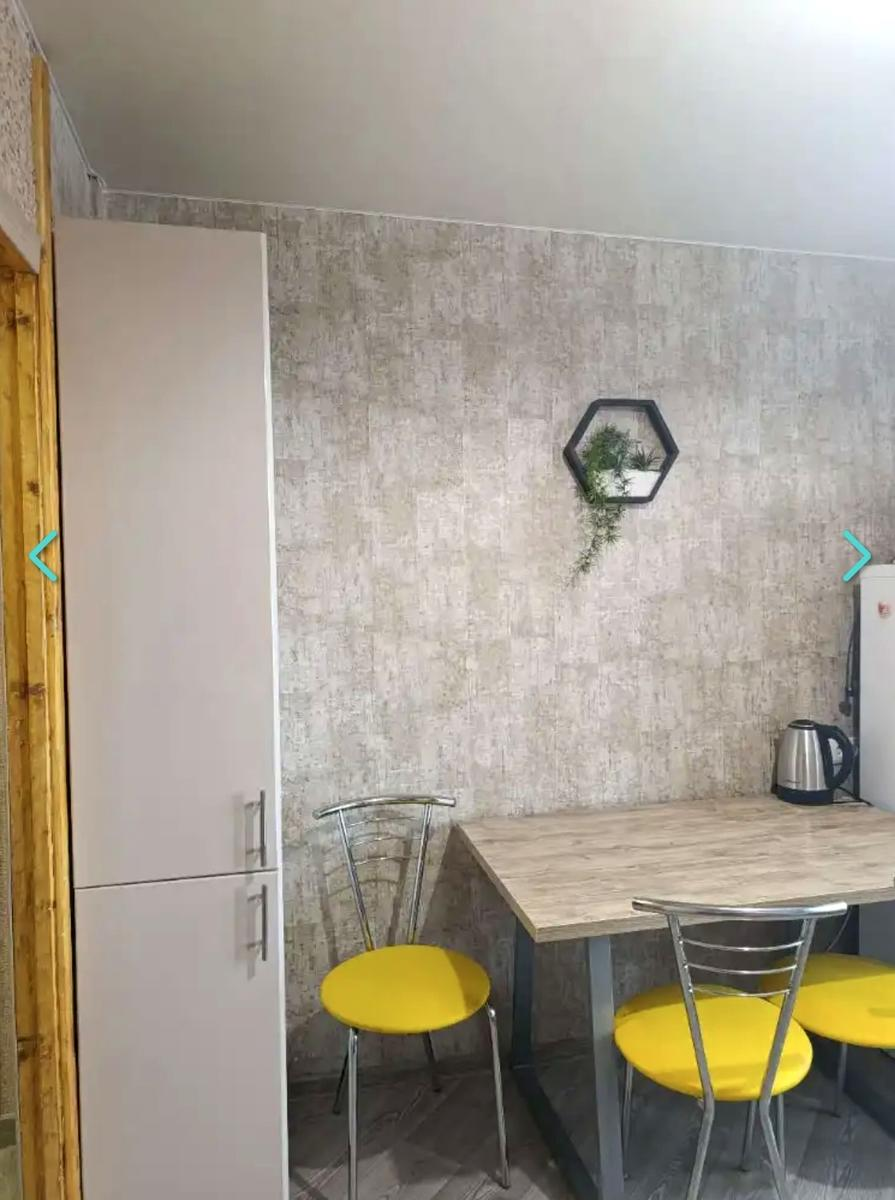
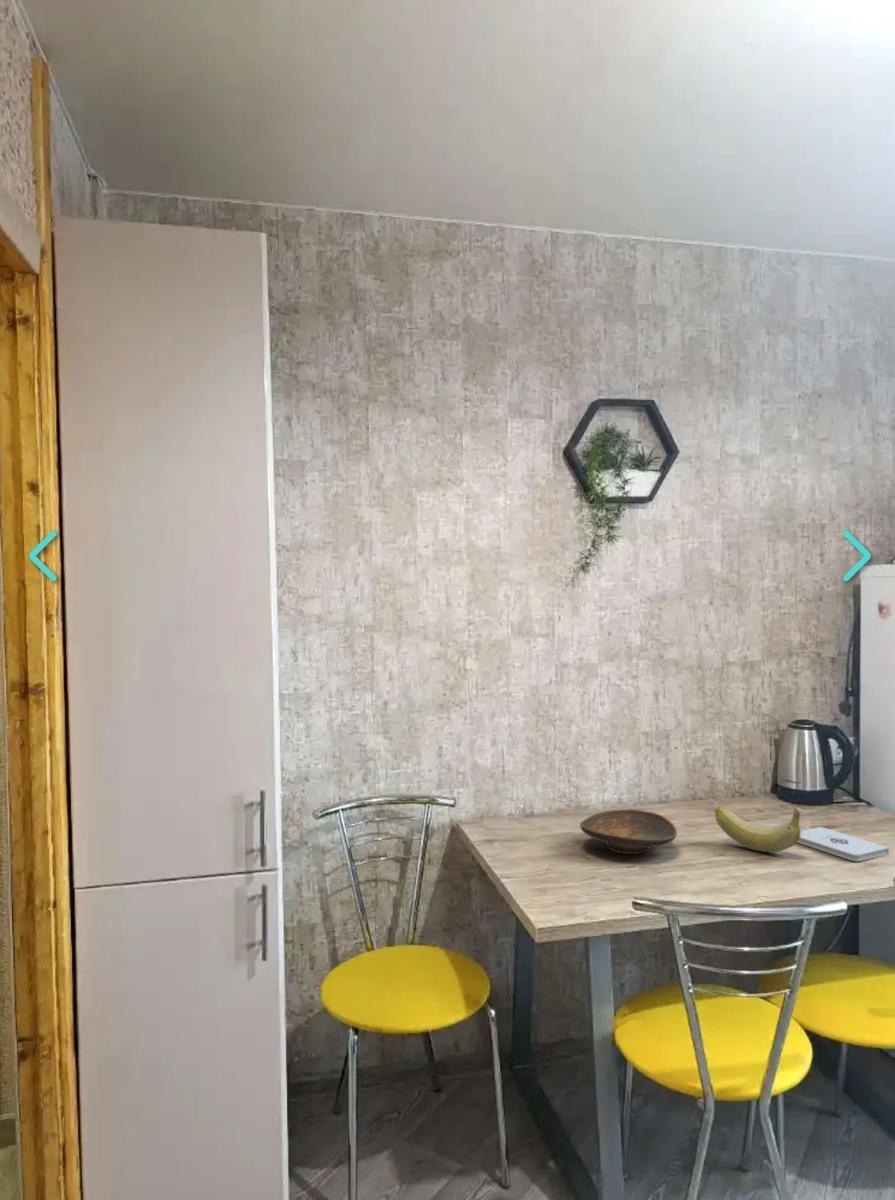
+ banana (758, 827)
+ decorative bowl (627, 834)
+ notepad (837, 843)
